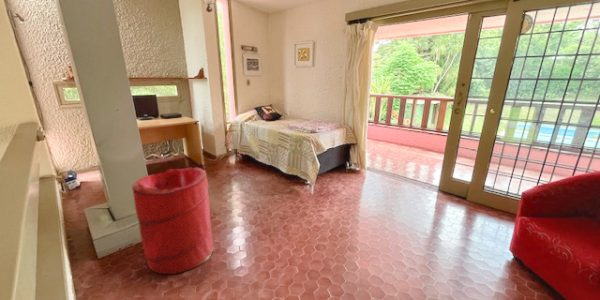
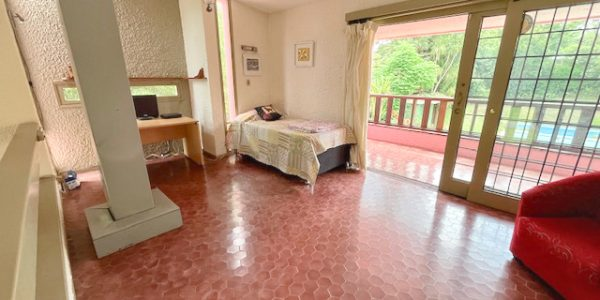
- laundry hamper (176, 214)
